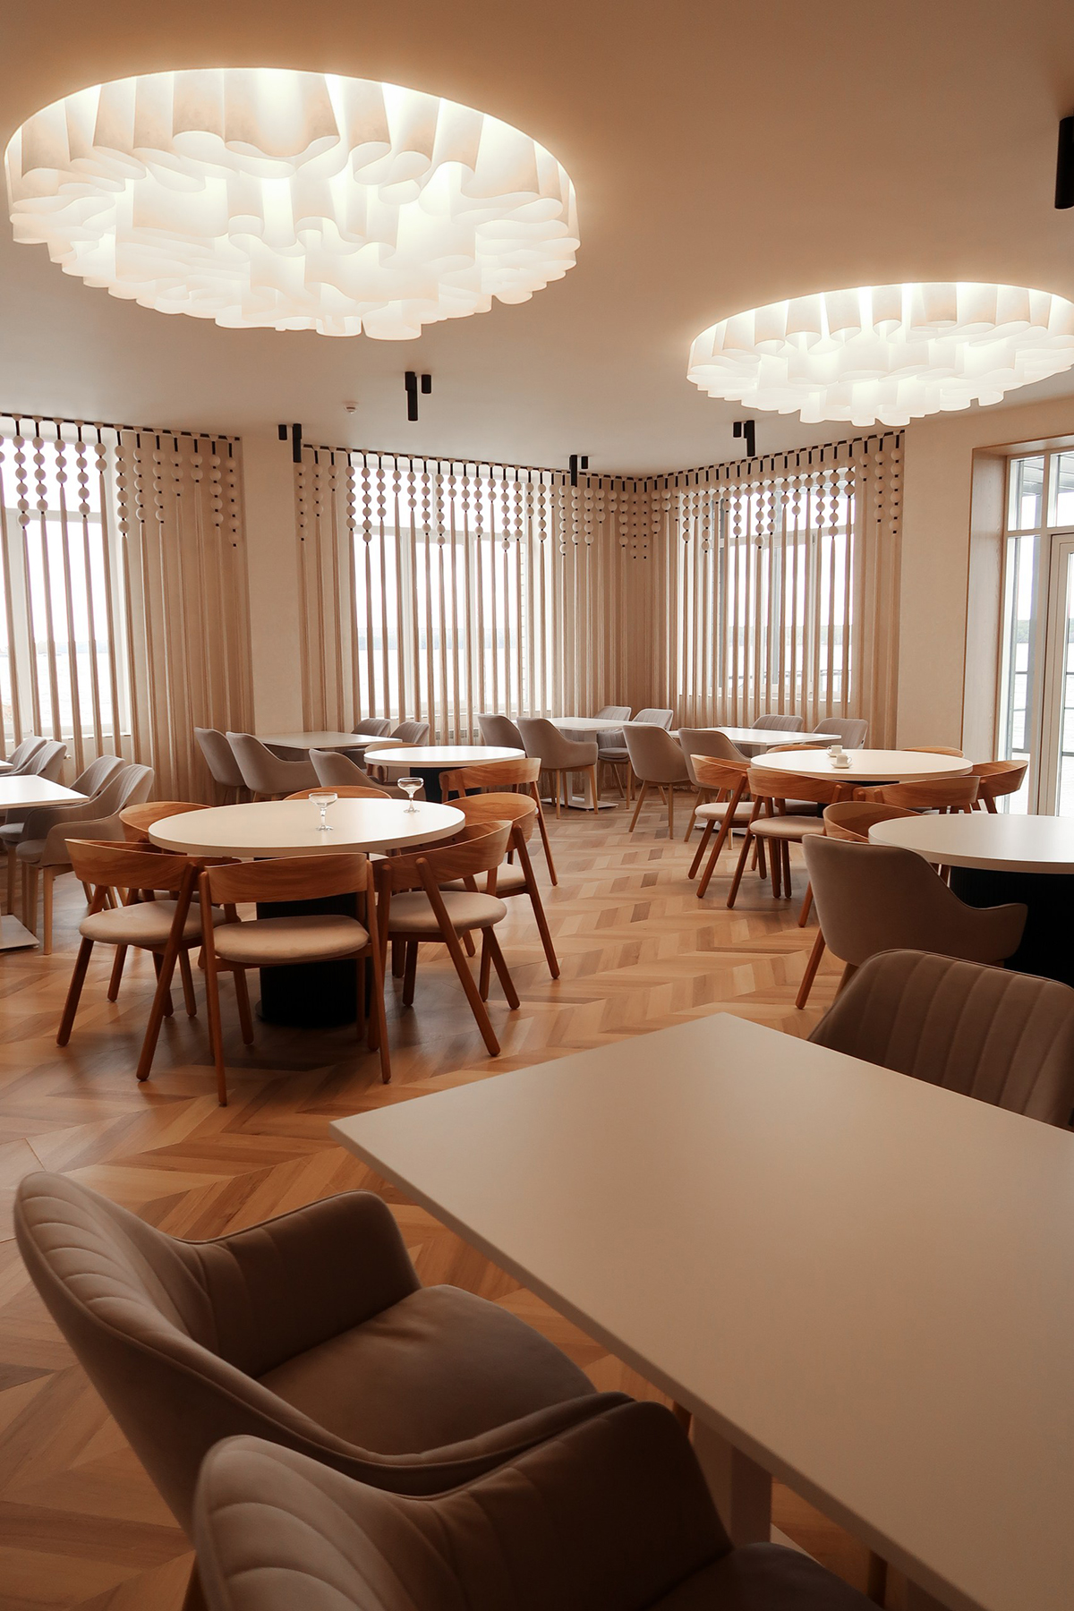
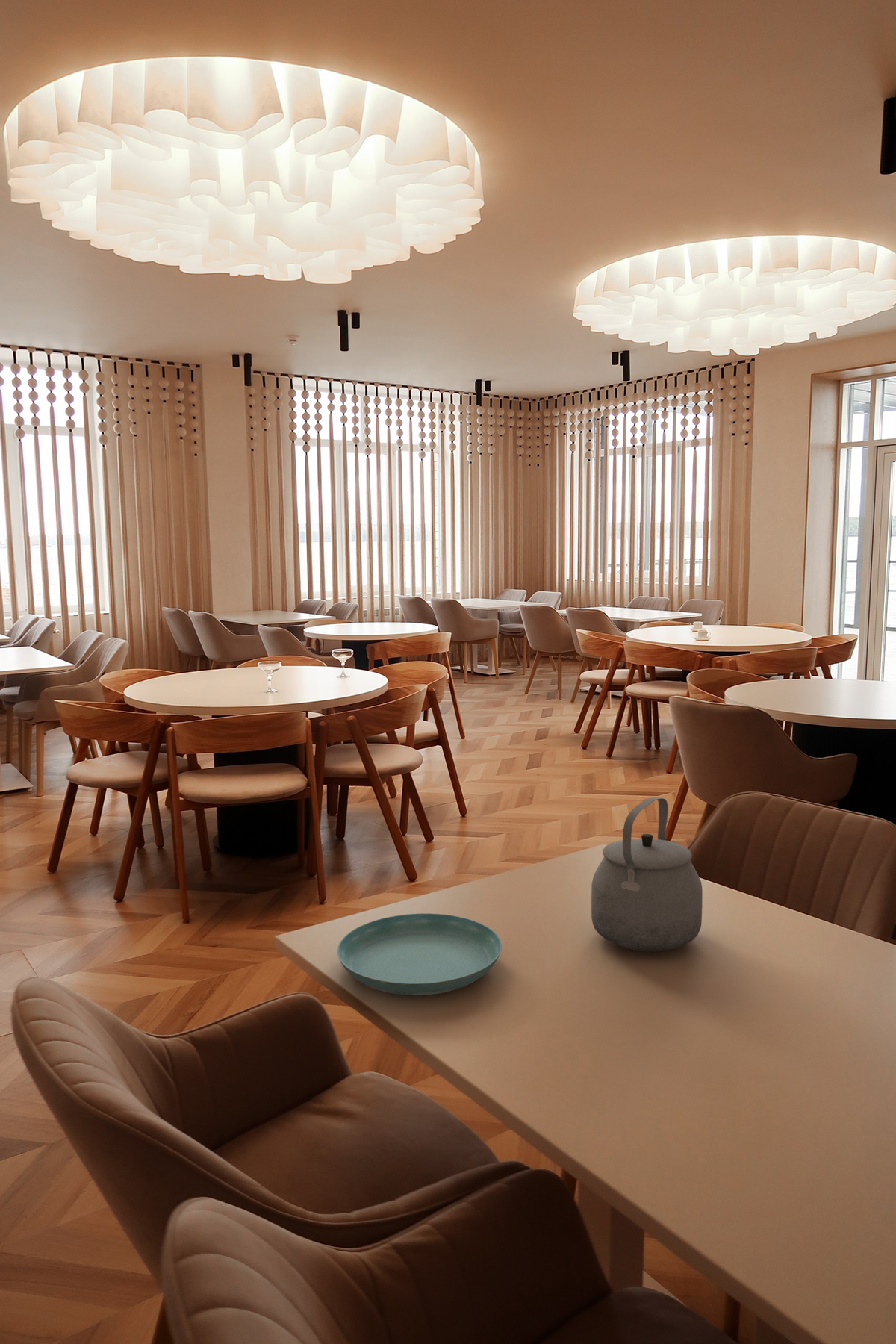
+ tea kettle (652, 865)
+ saucer (420, 954)
